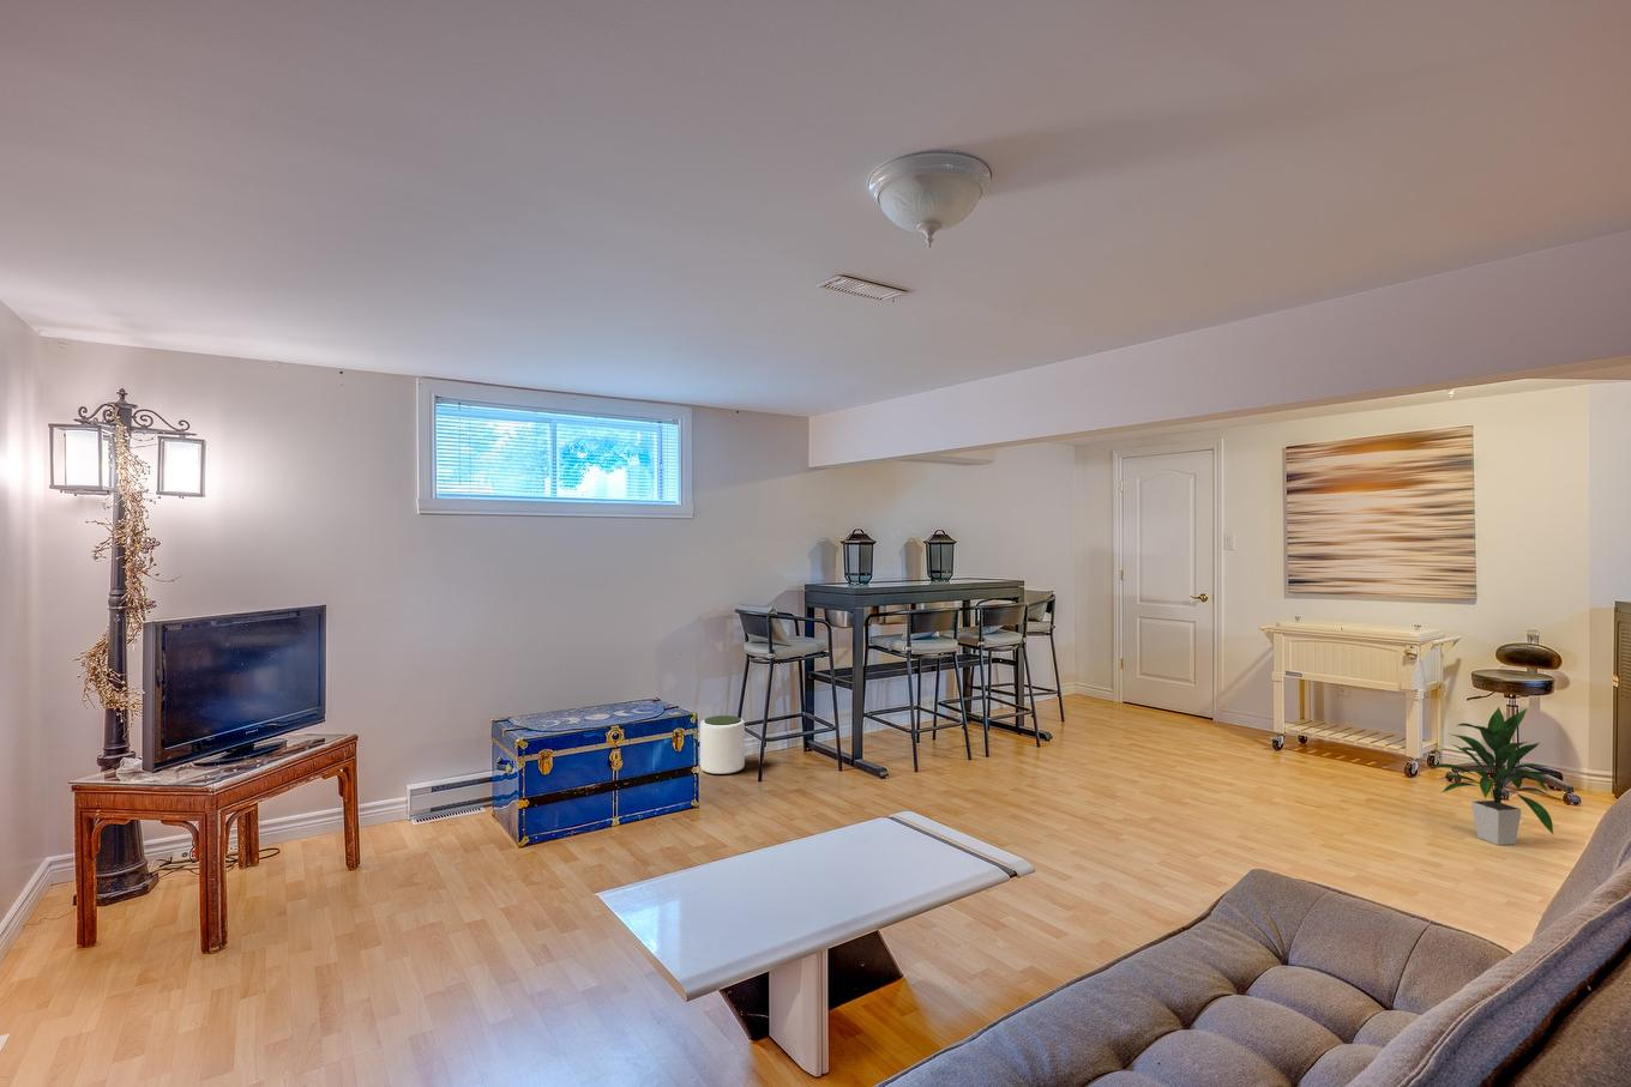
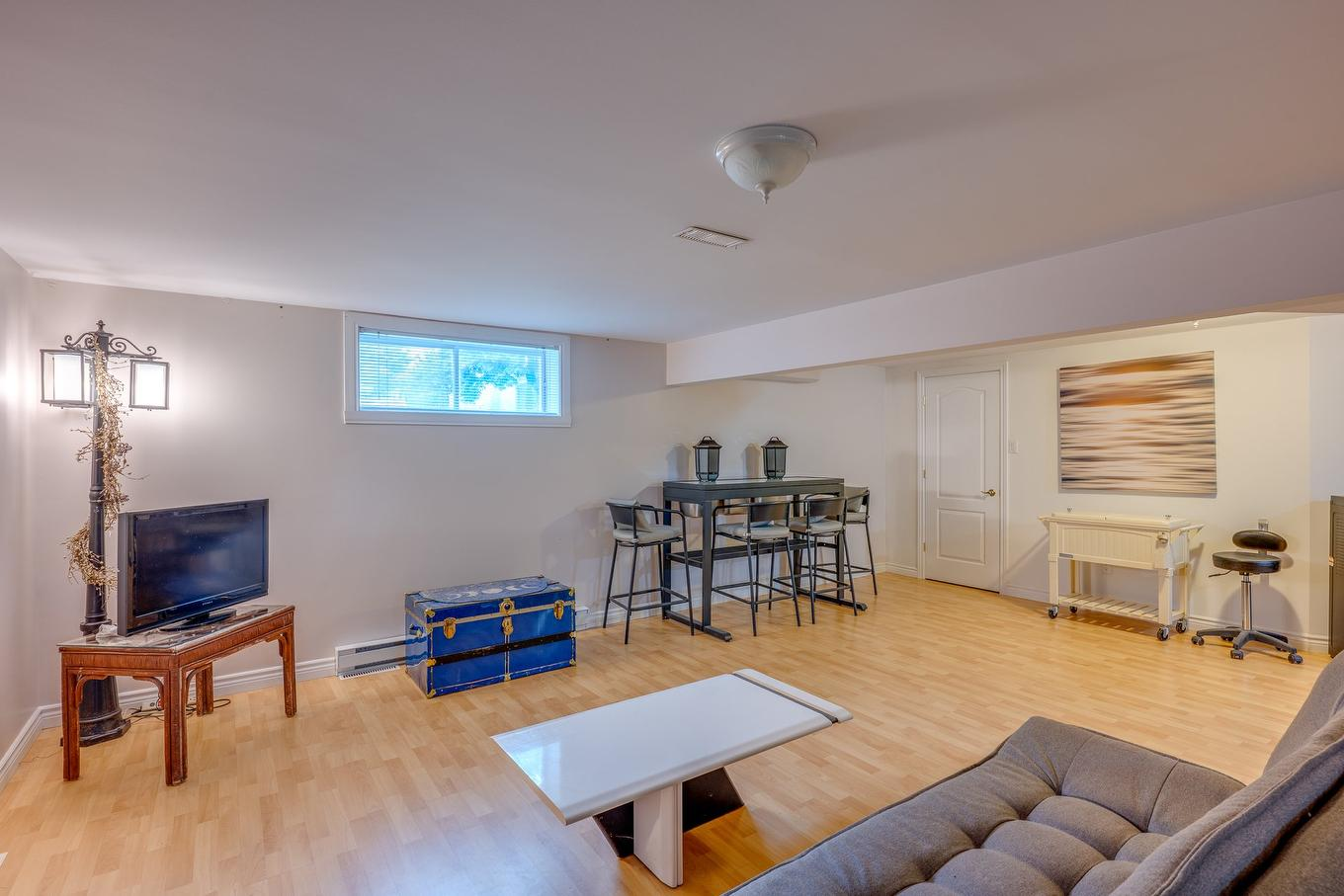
- indoor plant (1498, 775)
- plant pot (722, 744)
